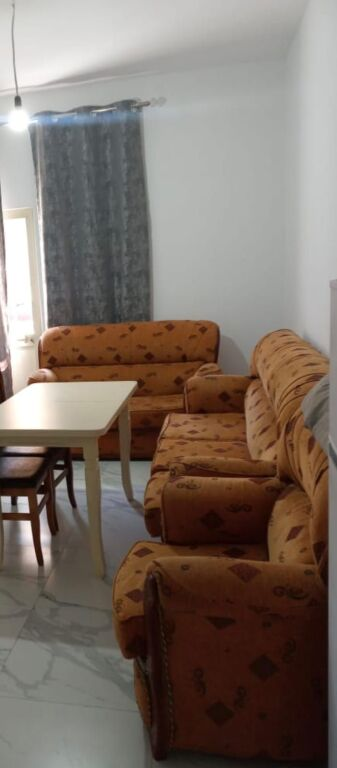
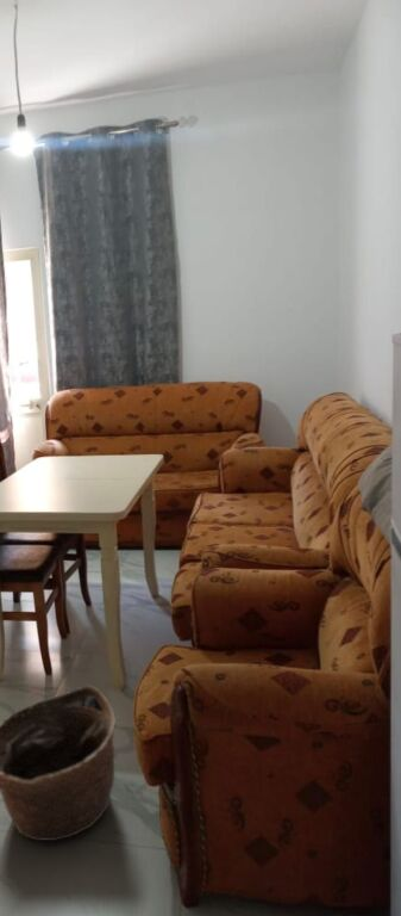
+ basket (56, 767)
